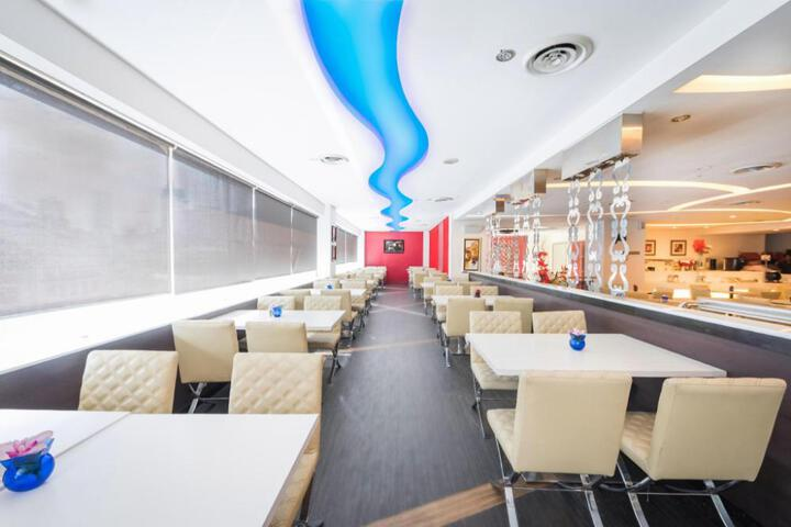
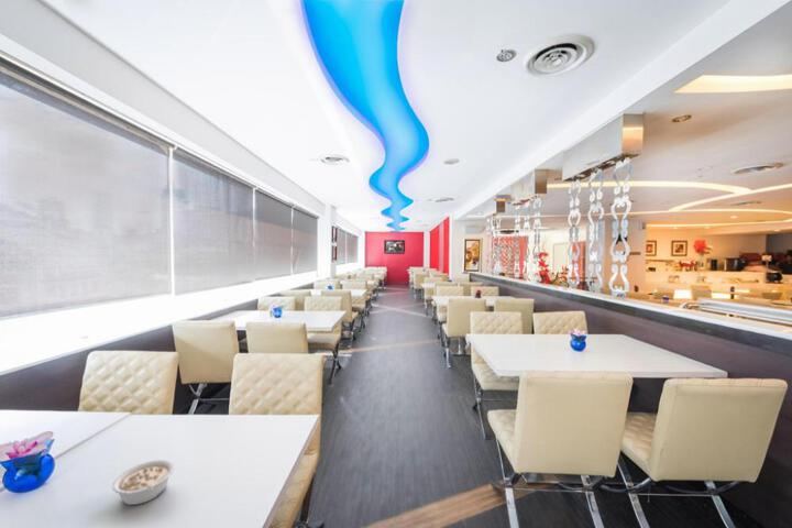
+ legume (146, 482)
